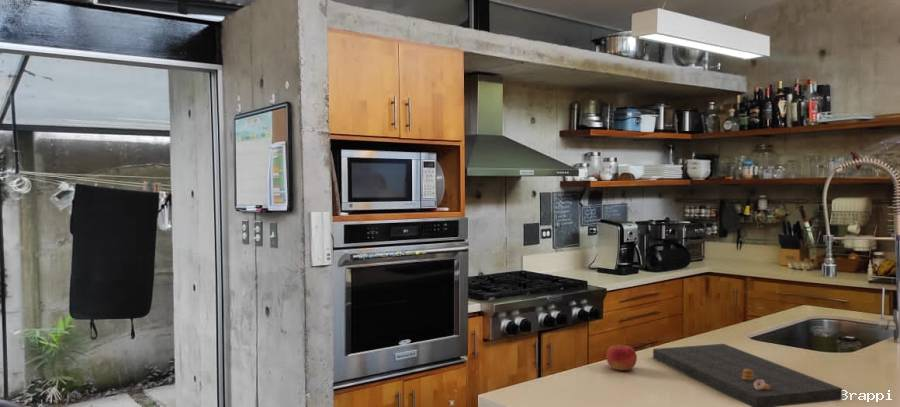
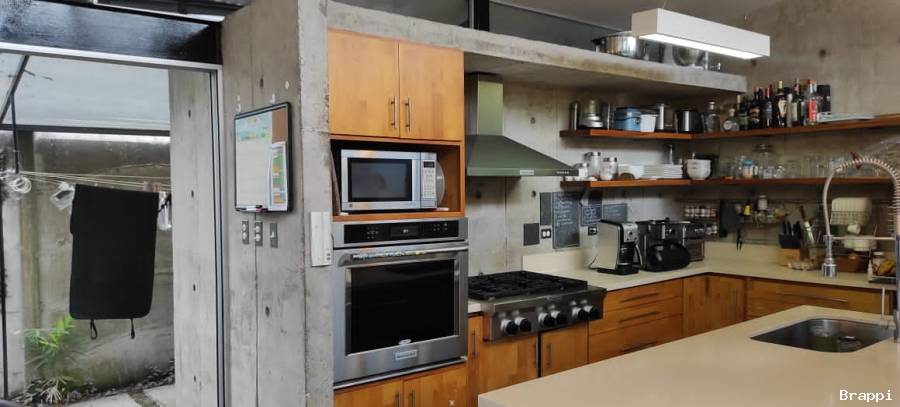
- fruit (621, 356)
- cutting board (737, 366)
